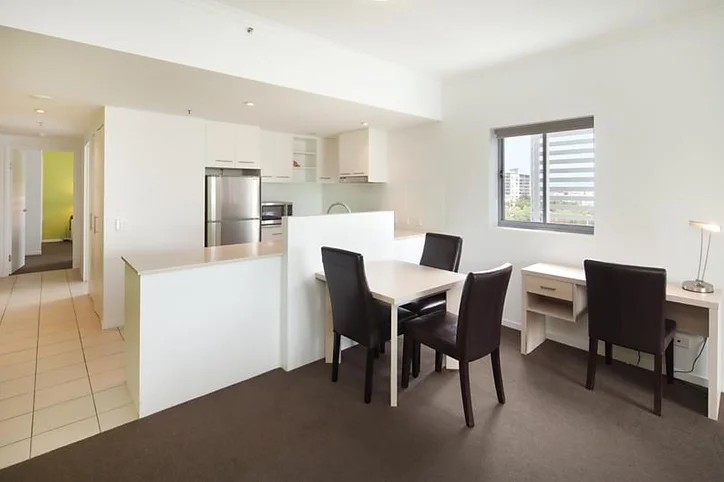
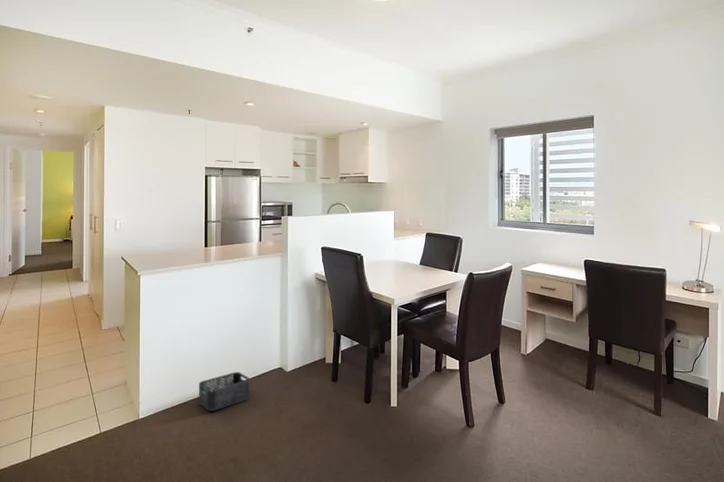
+ storage bin (224, 390)
